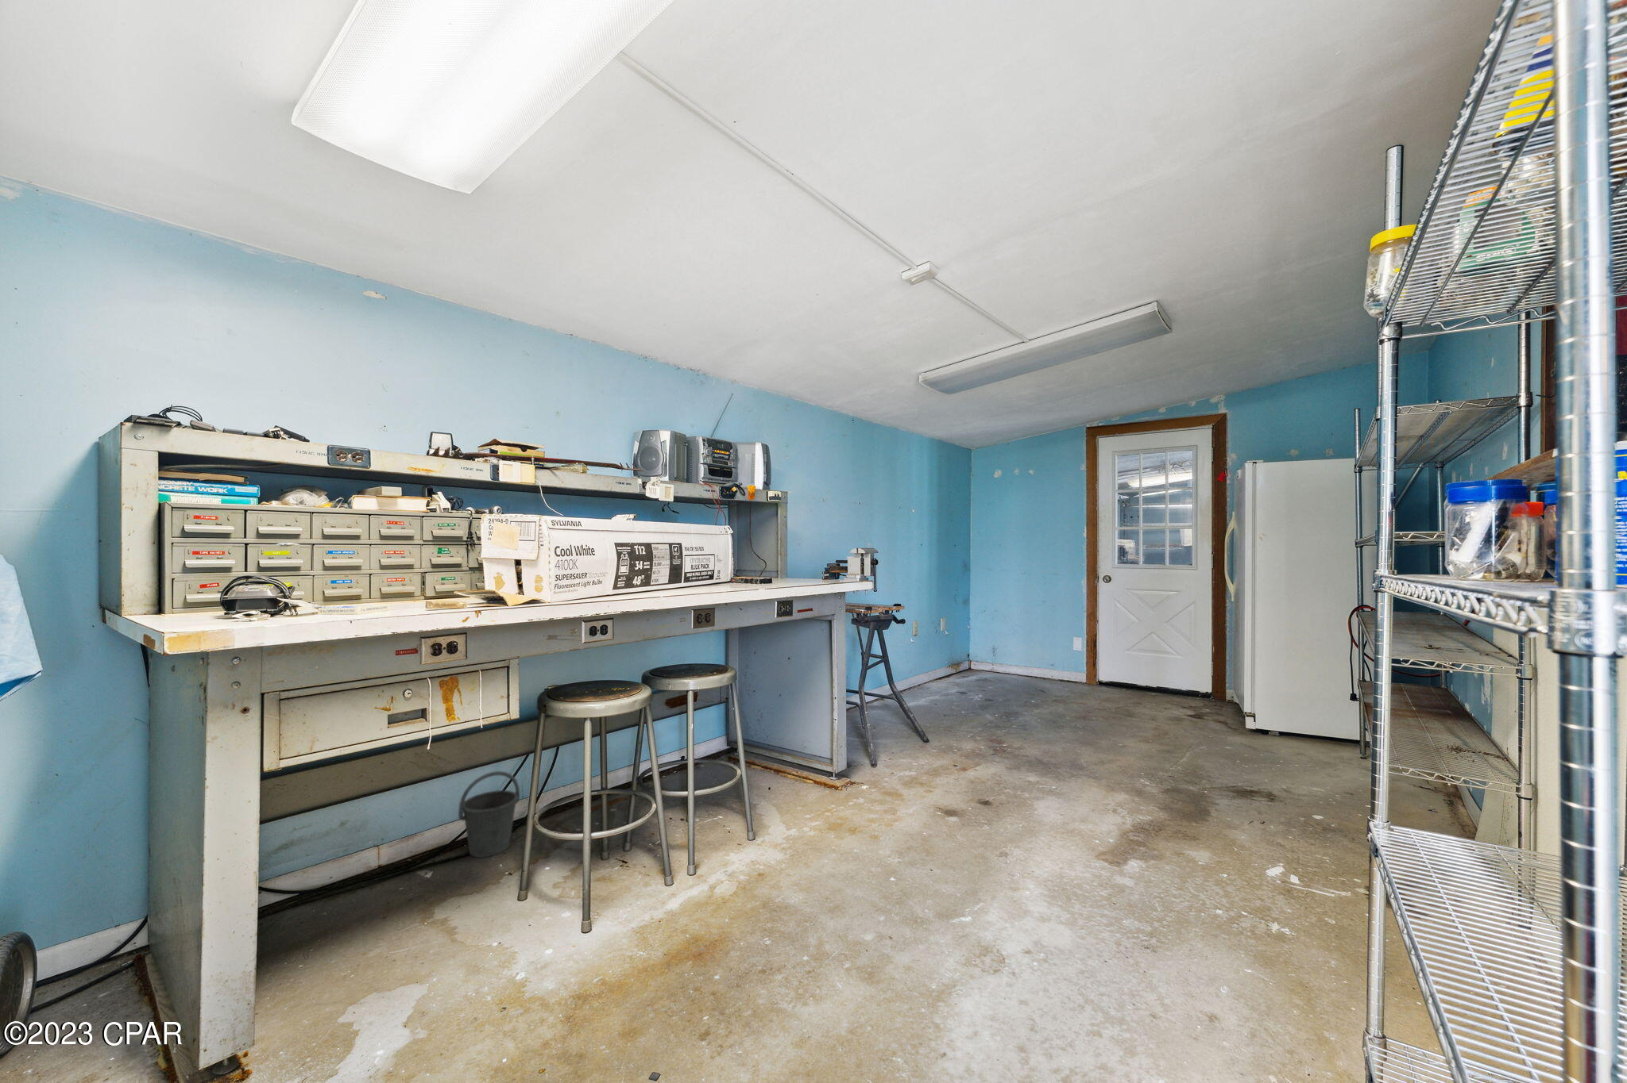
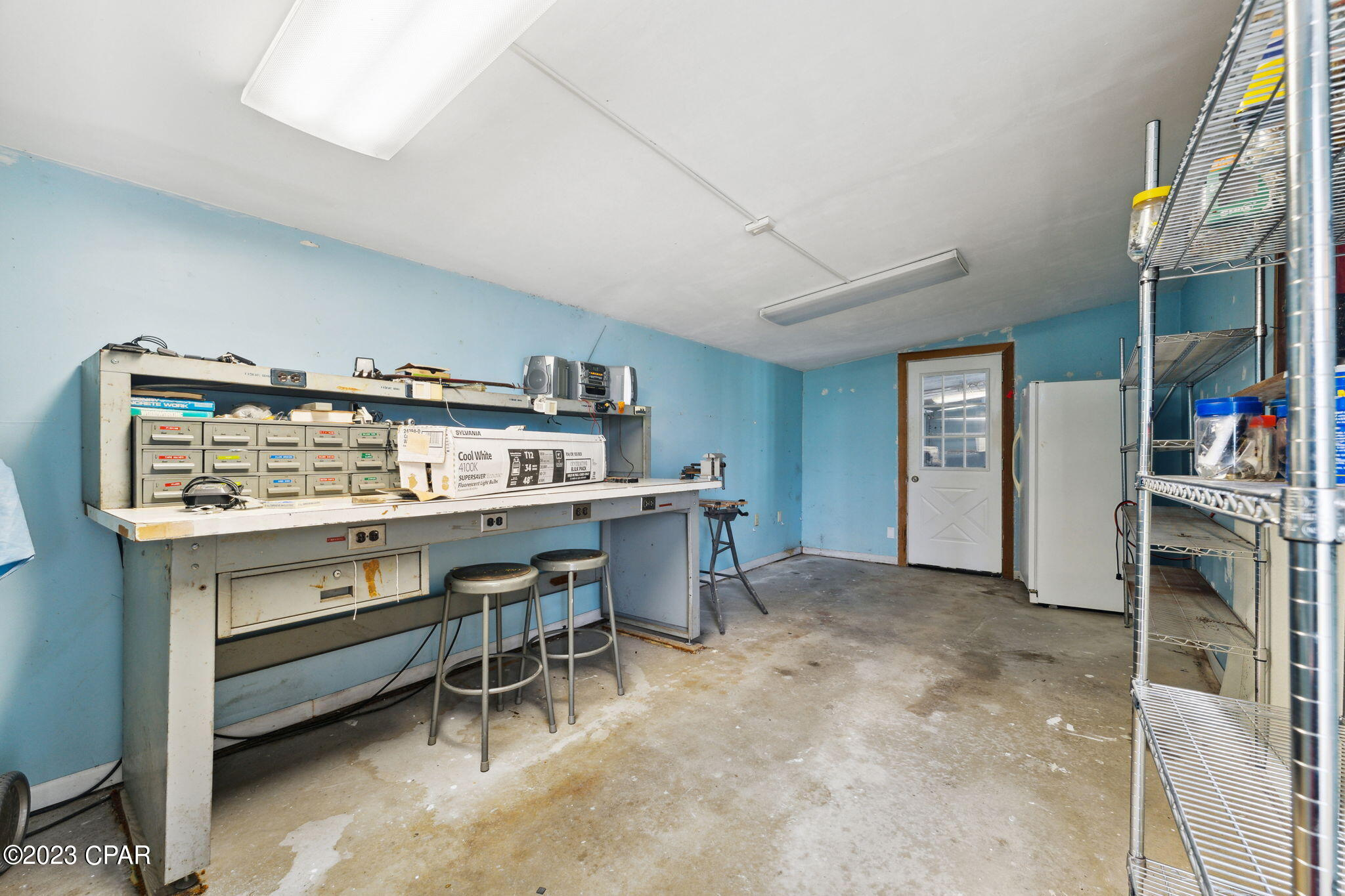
- bucket (490, 810)
